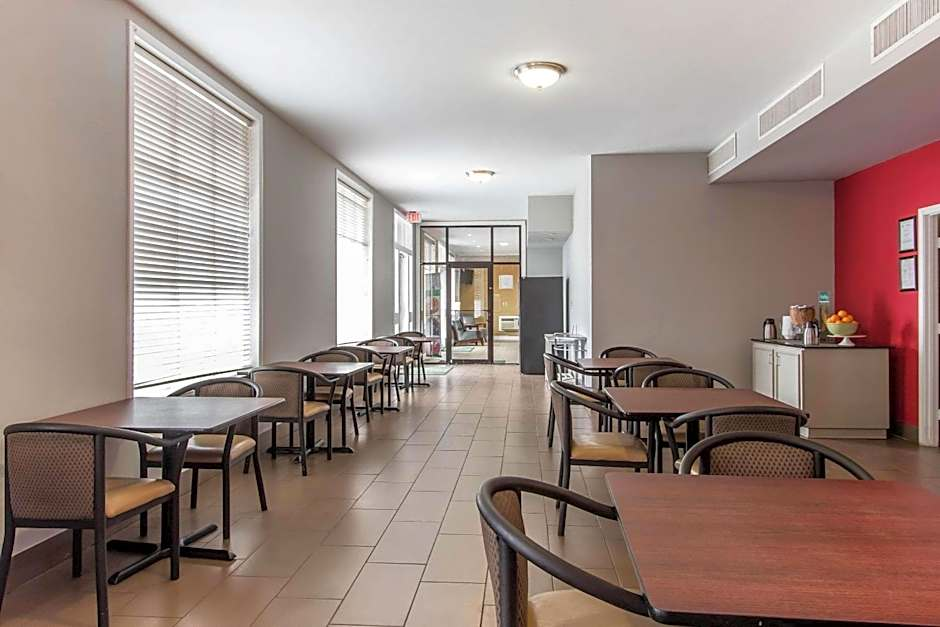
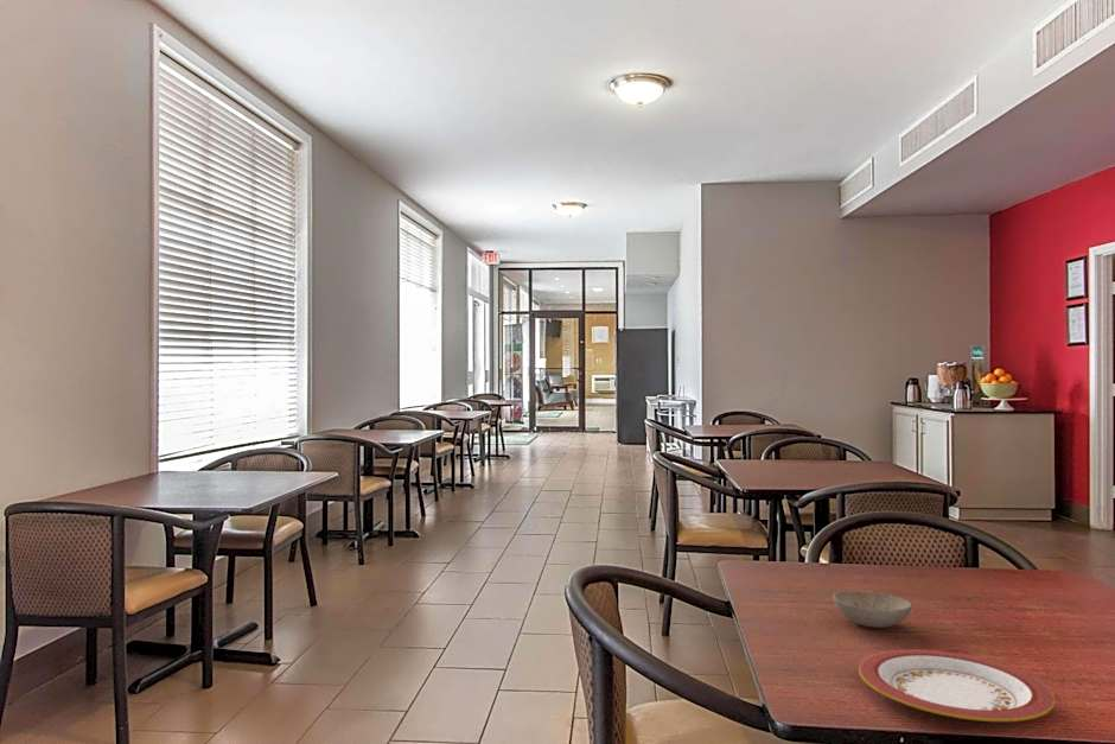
+ bowl (872, 611)
+ plate (951, 687)
